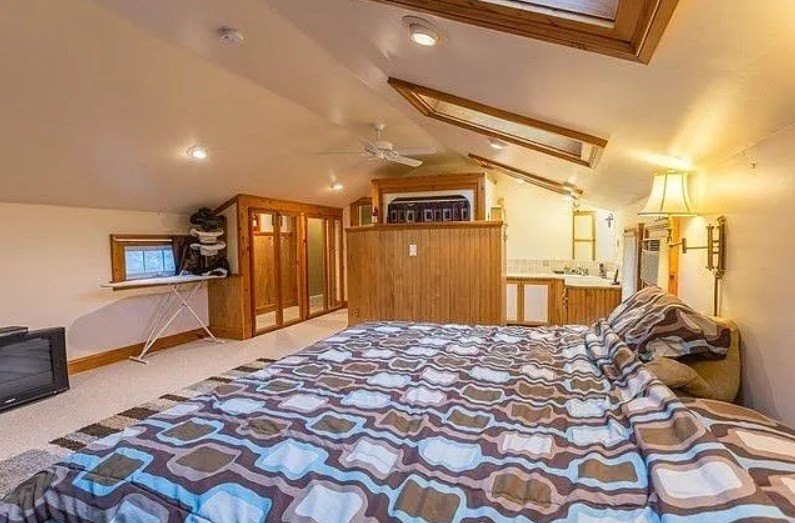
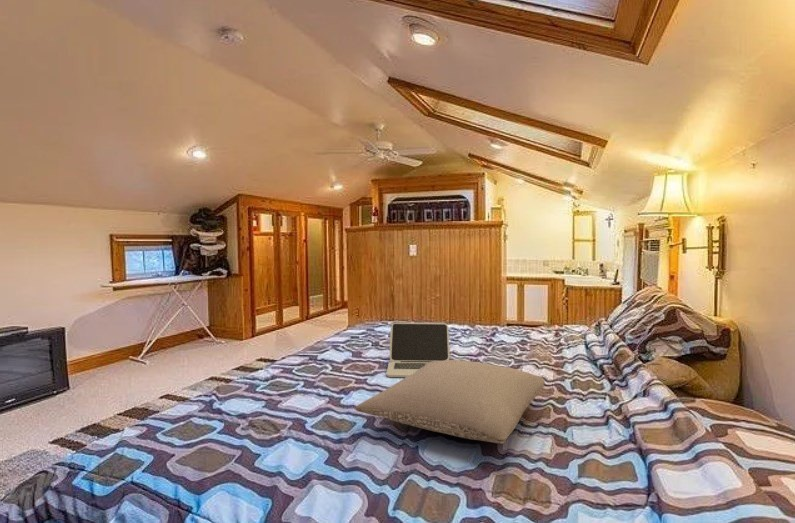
+ laptop (419, 347)
+ pillow (457, 394)
